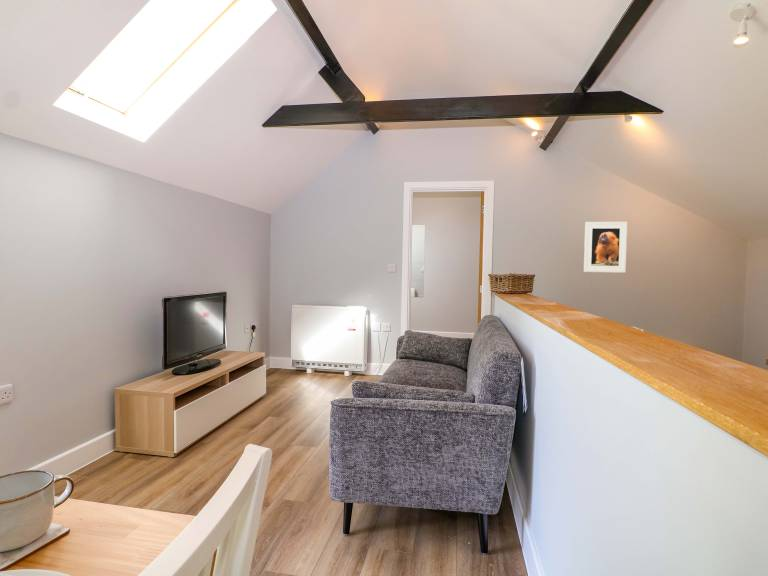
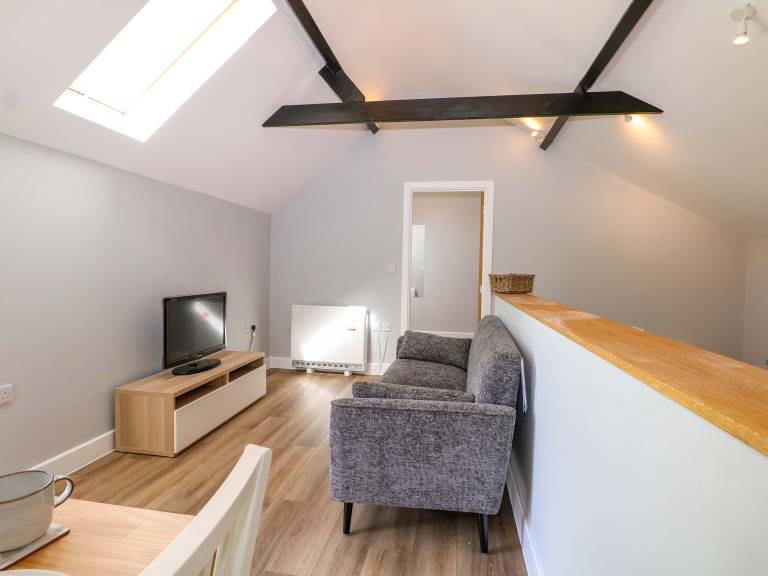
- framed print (605, 247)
